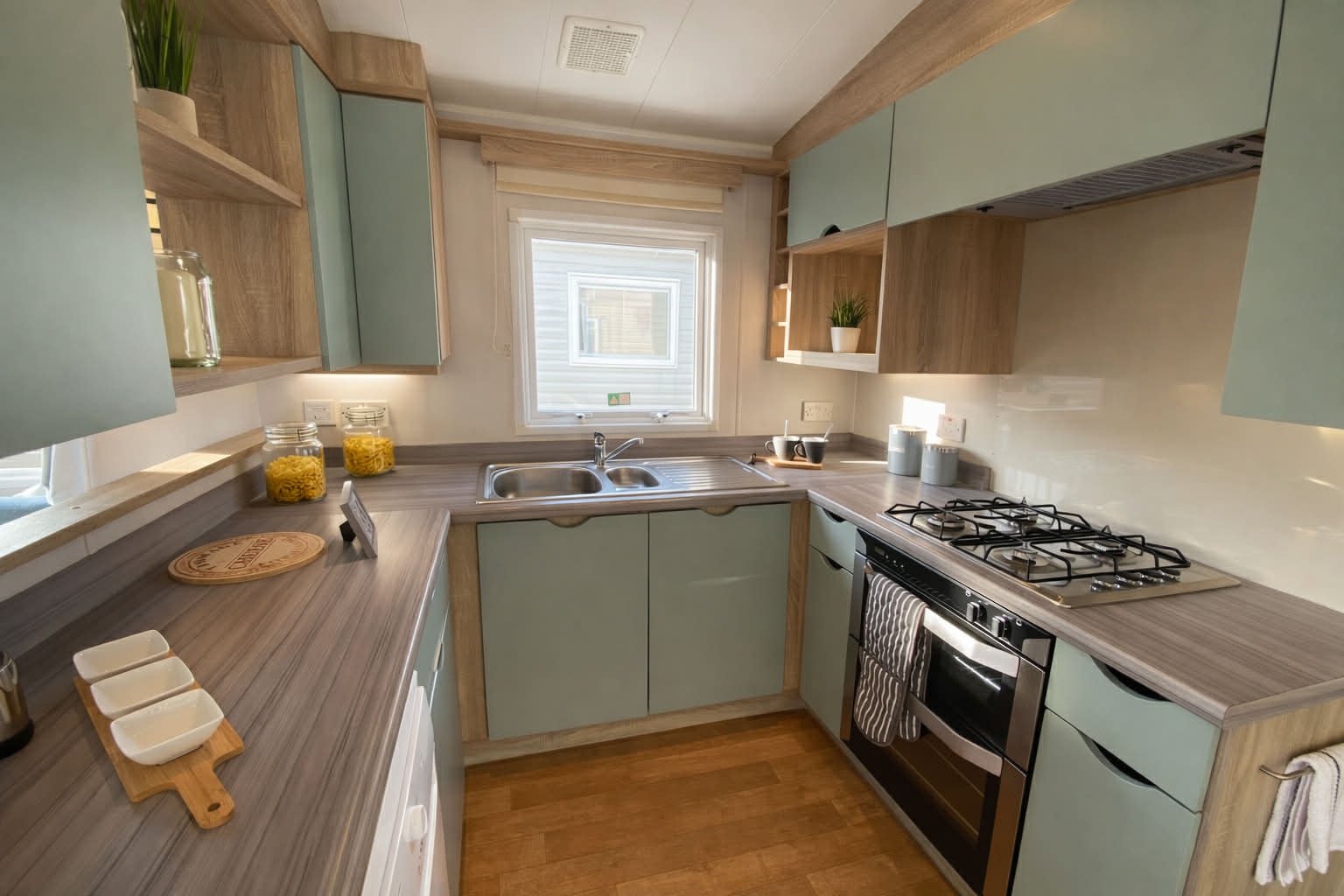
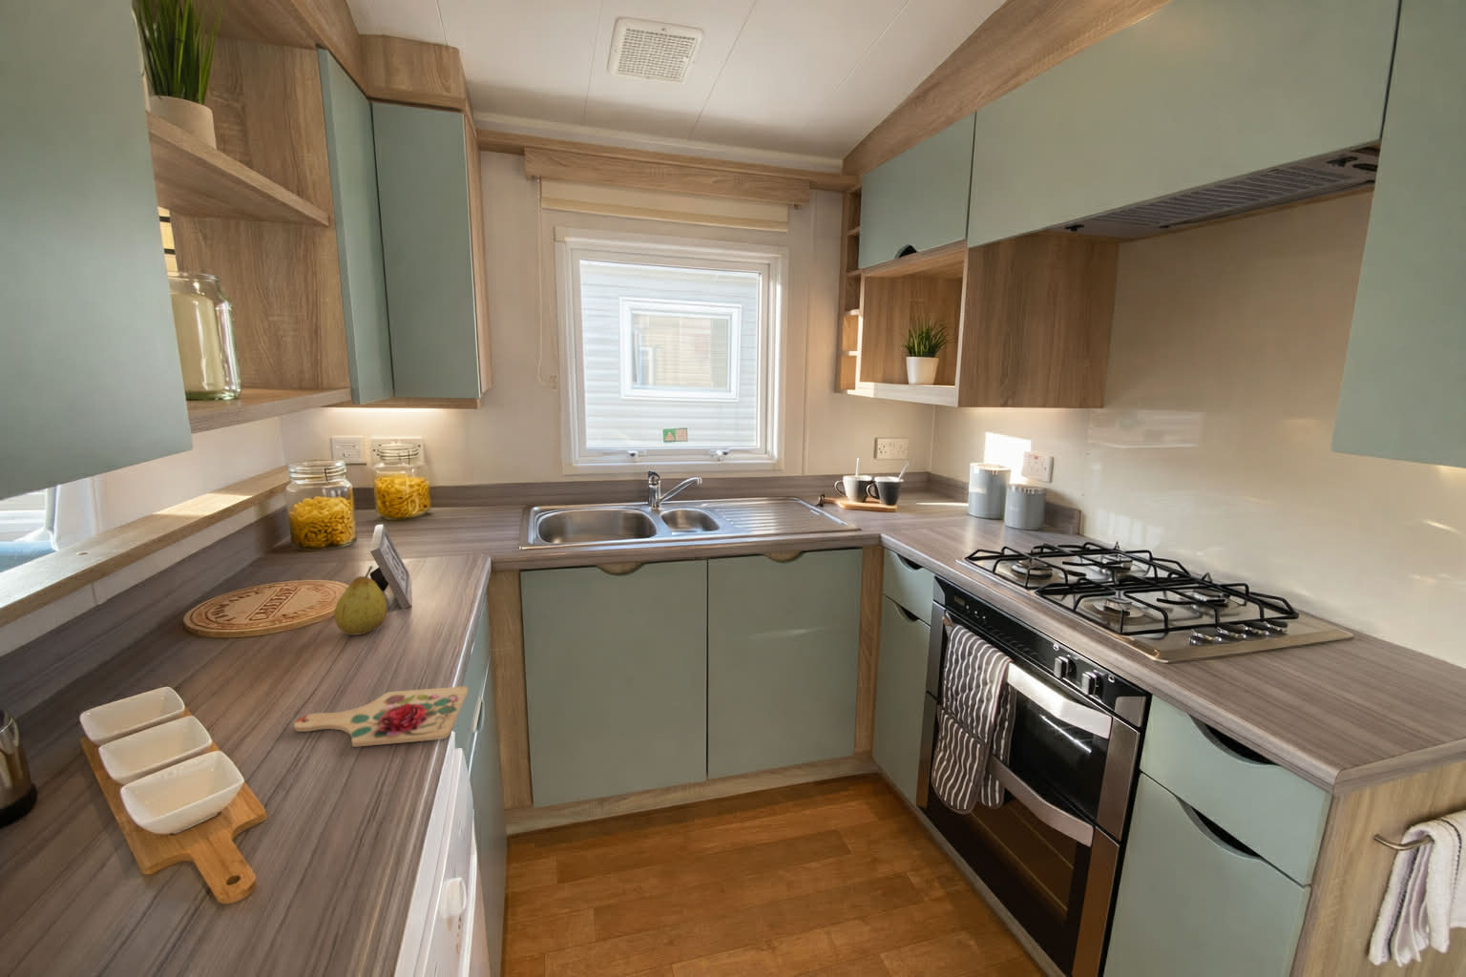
+ fruit (360, 600)
+ cutting board (377, 711)
